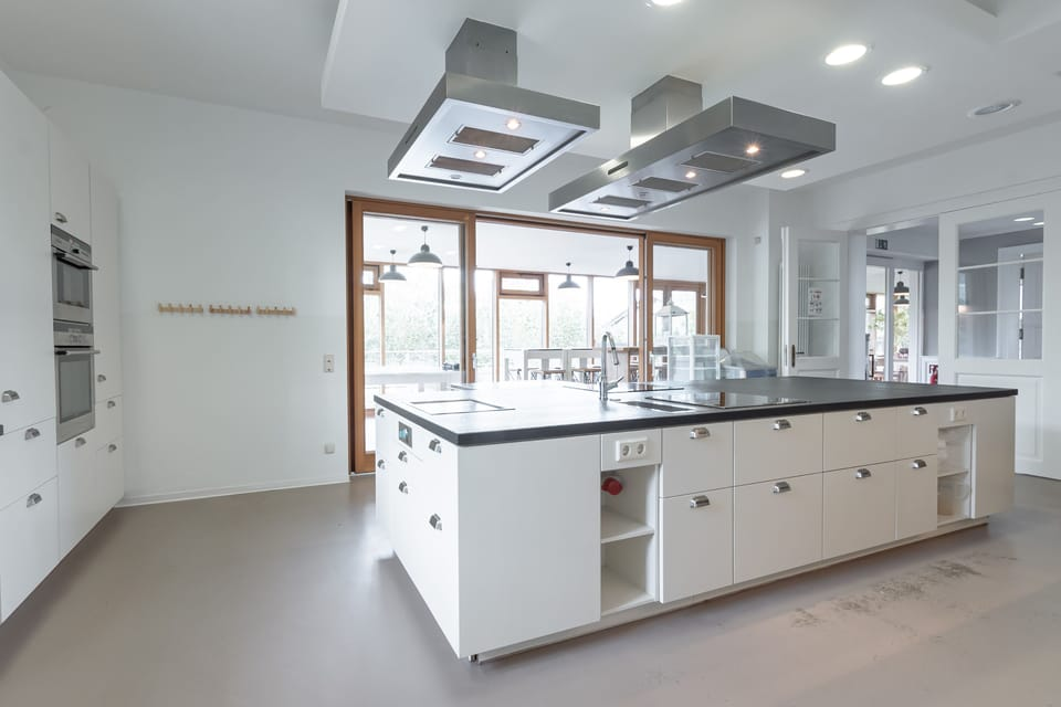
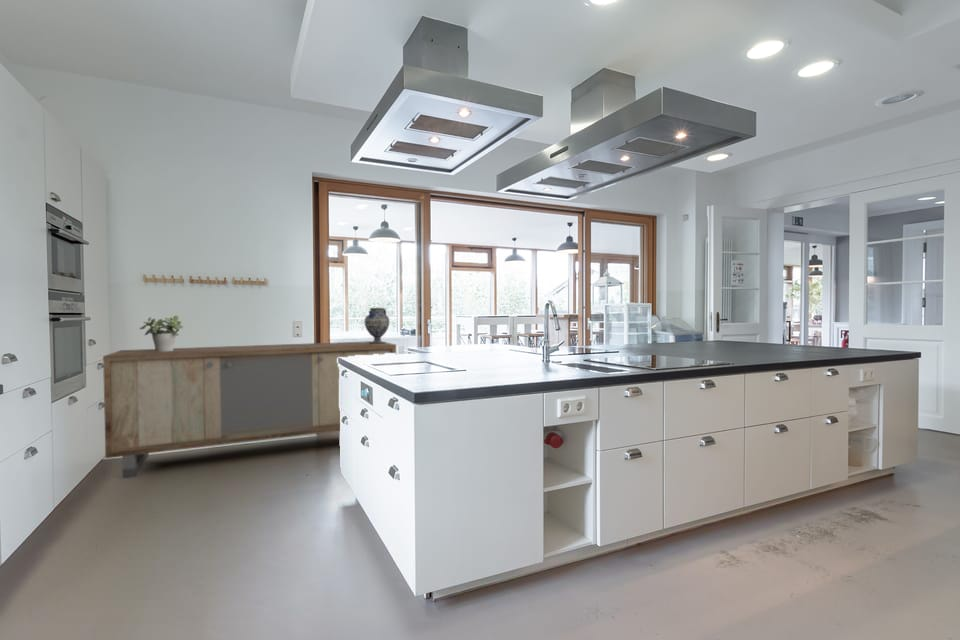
+ sideboard (266, 399)
+ ceramic jug (377, 325)
+ potted plant (163, 333)
